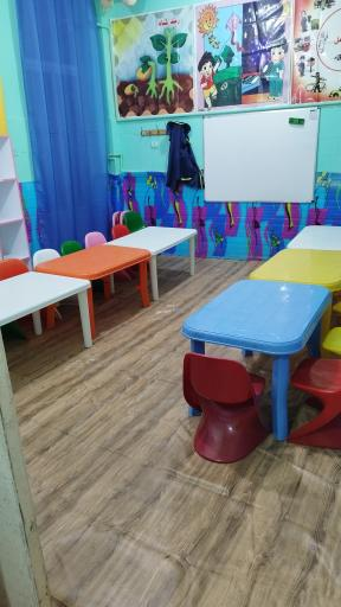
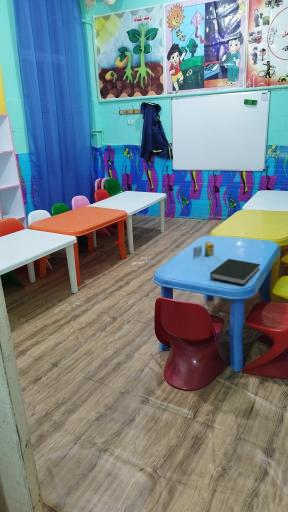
+ crayon (205, 249)
+ book (235, 271)
